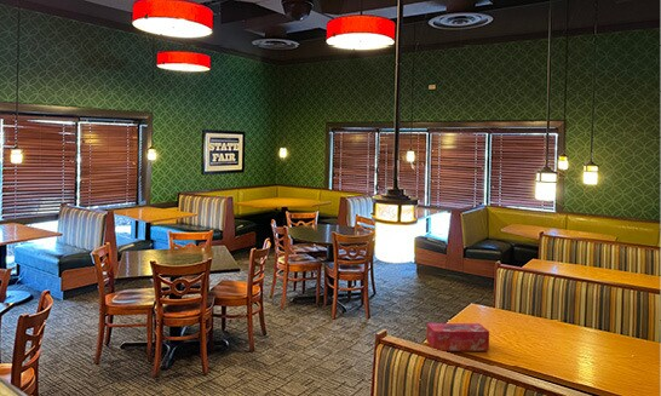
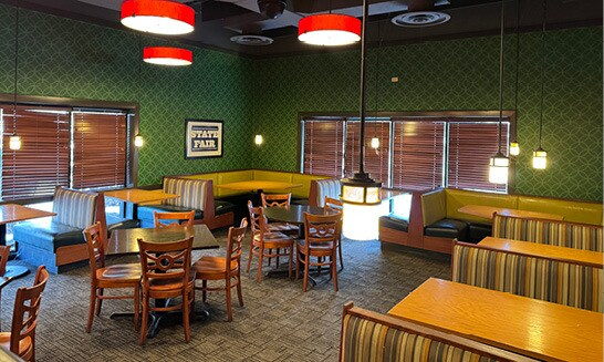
- tissue box (456, 335)
